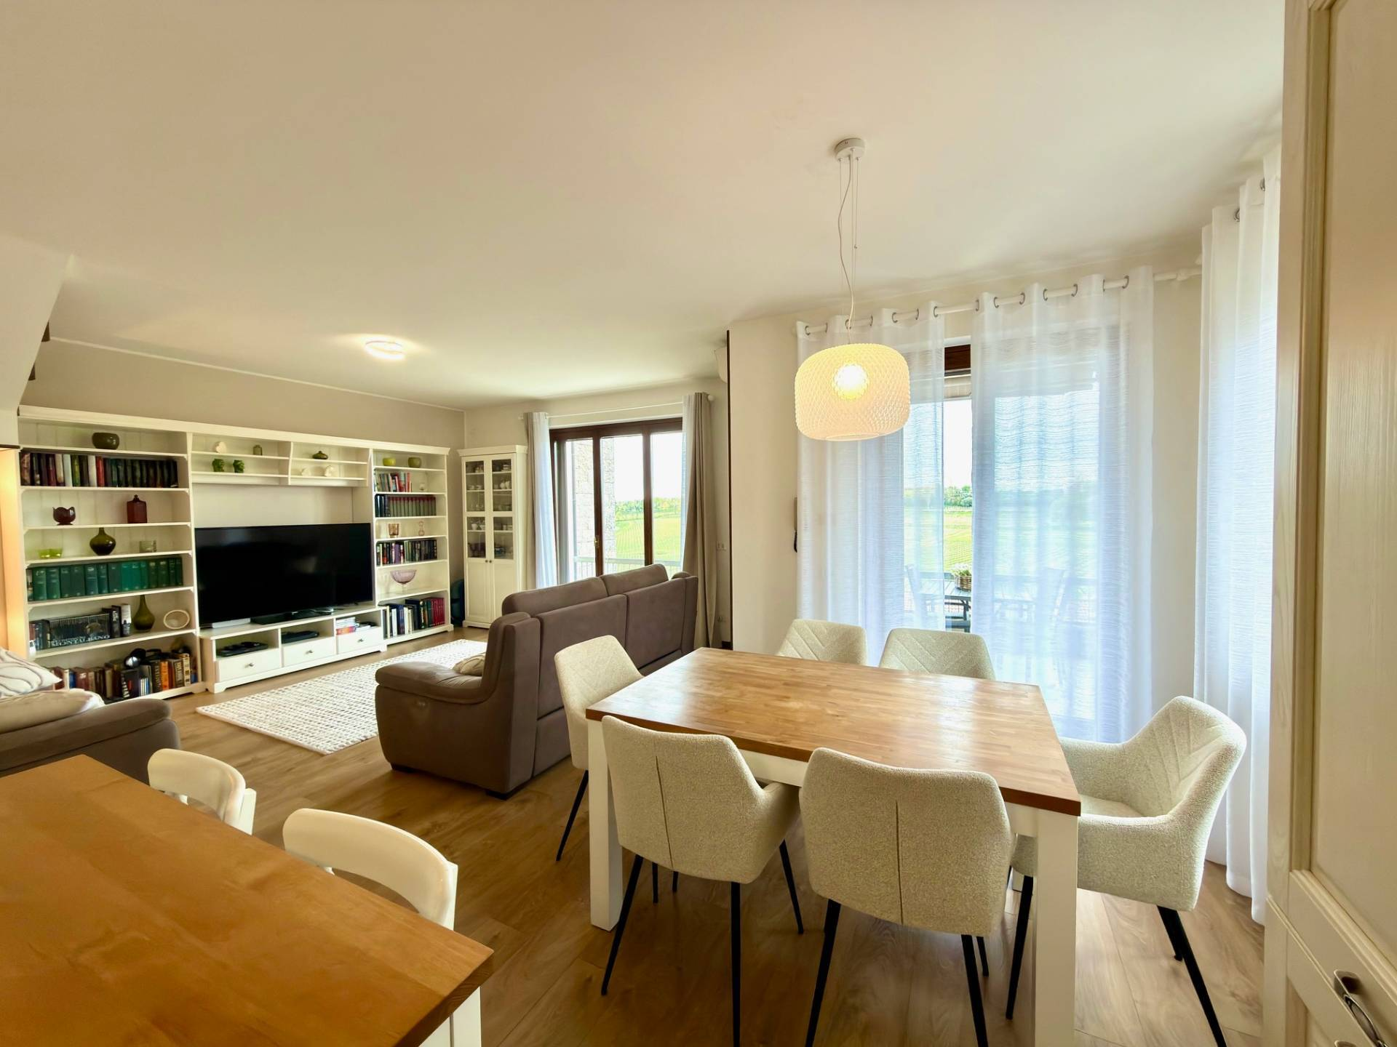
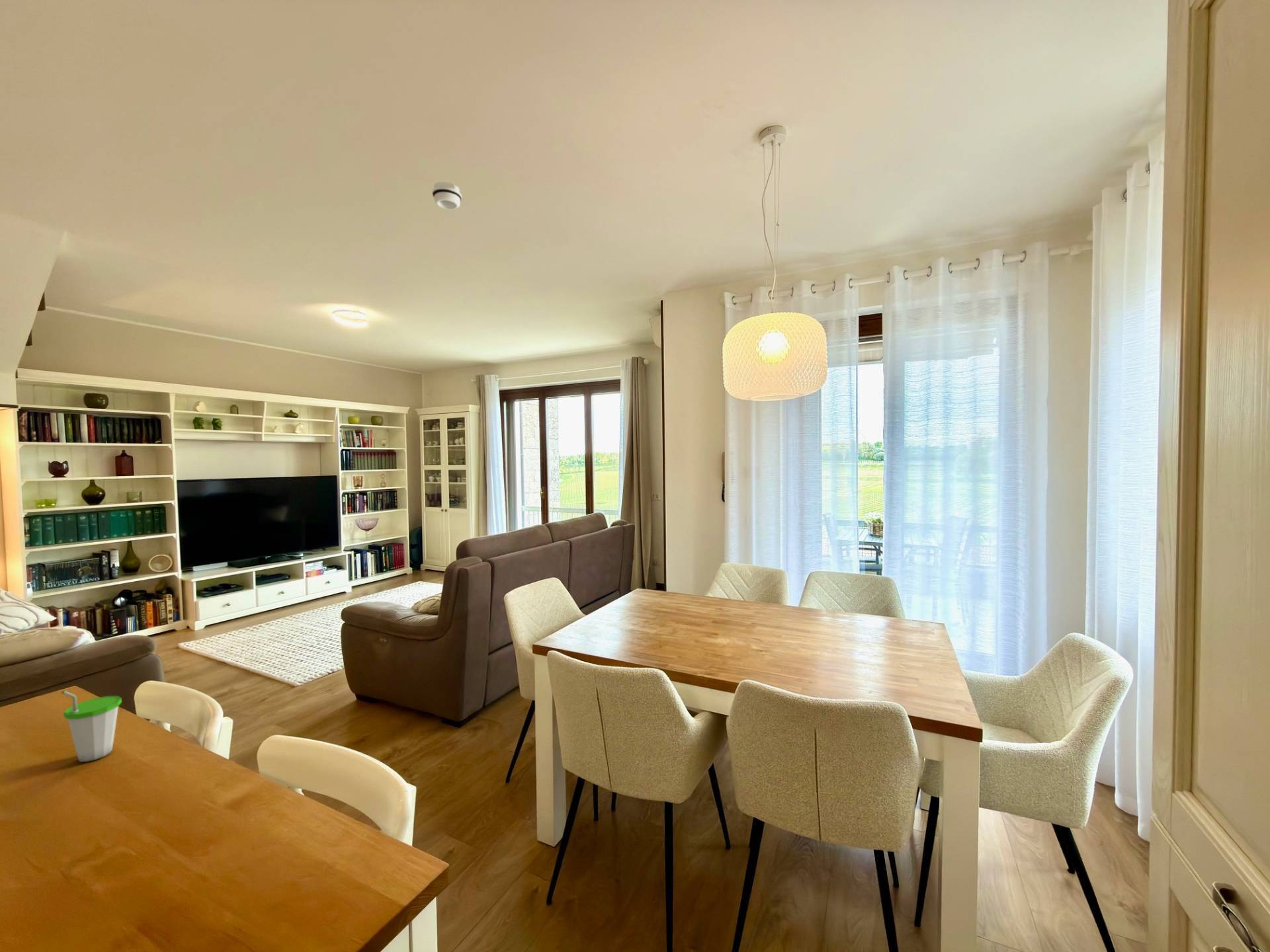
+ cup (93, 718)
+ smoke detector (447, 196)
